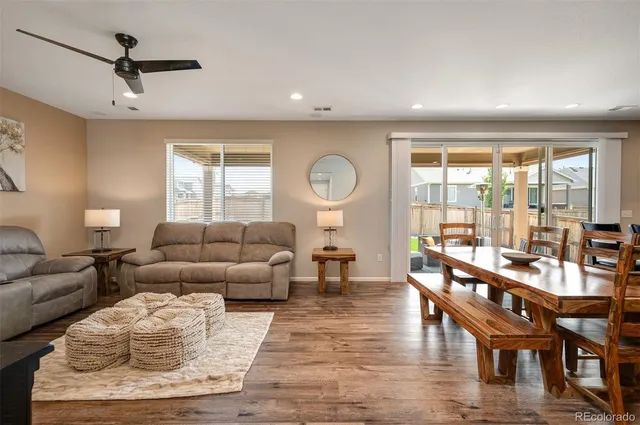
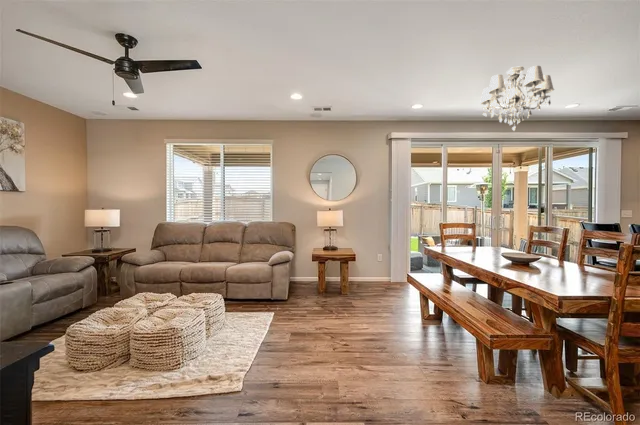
+ chandelier (515, 101)
